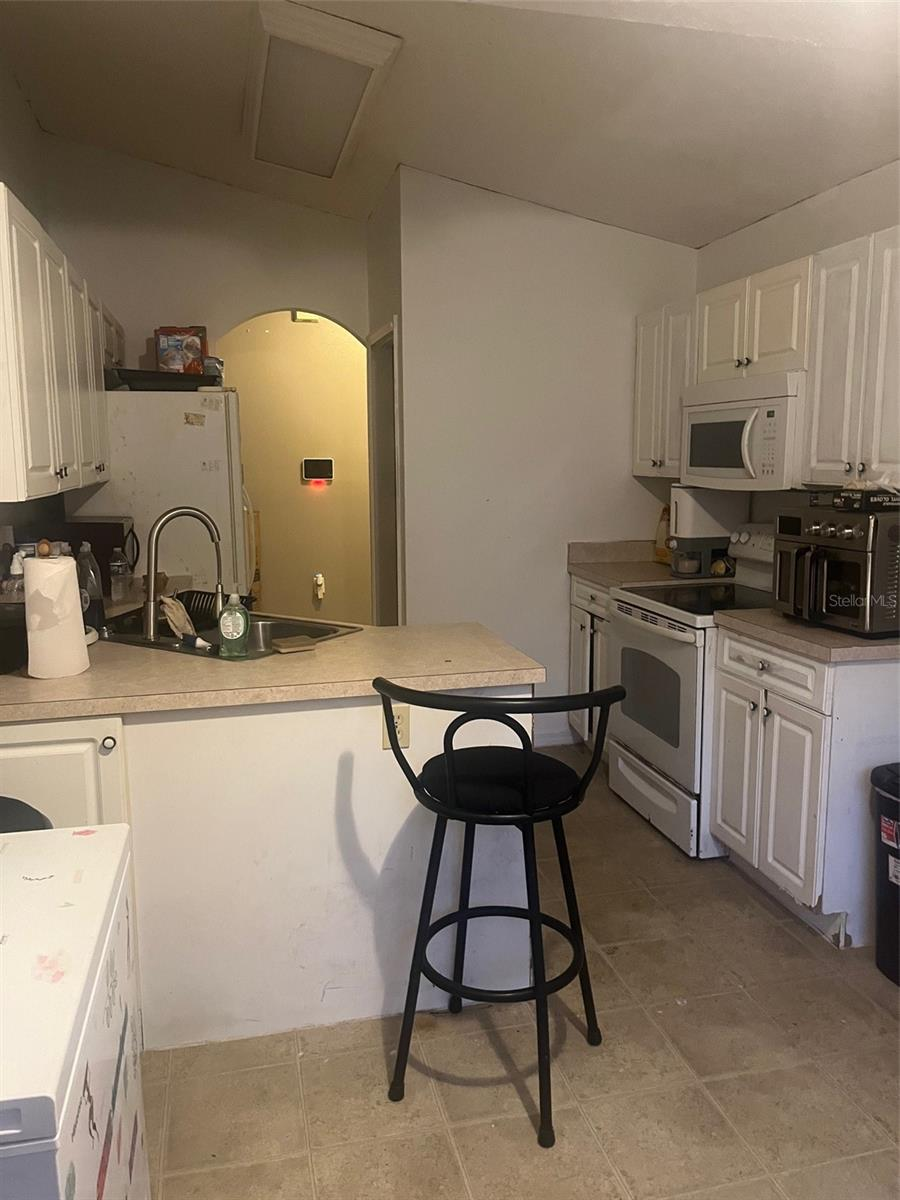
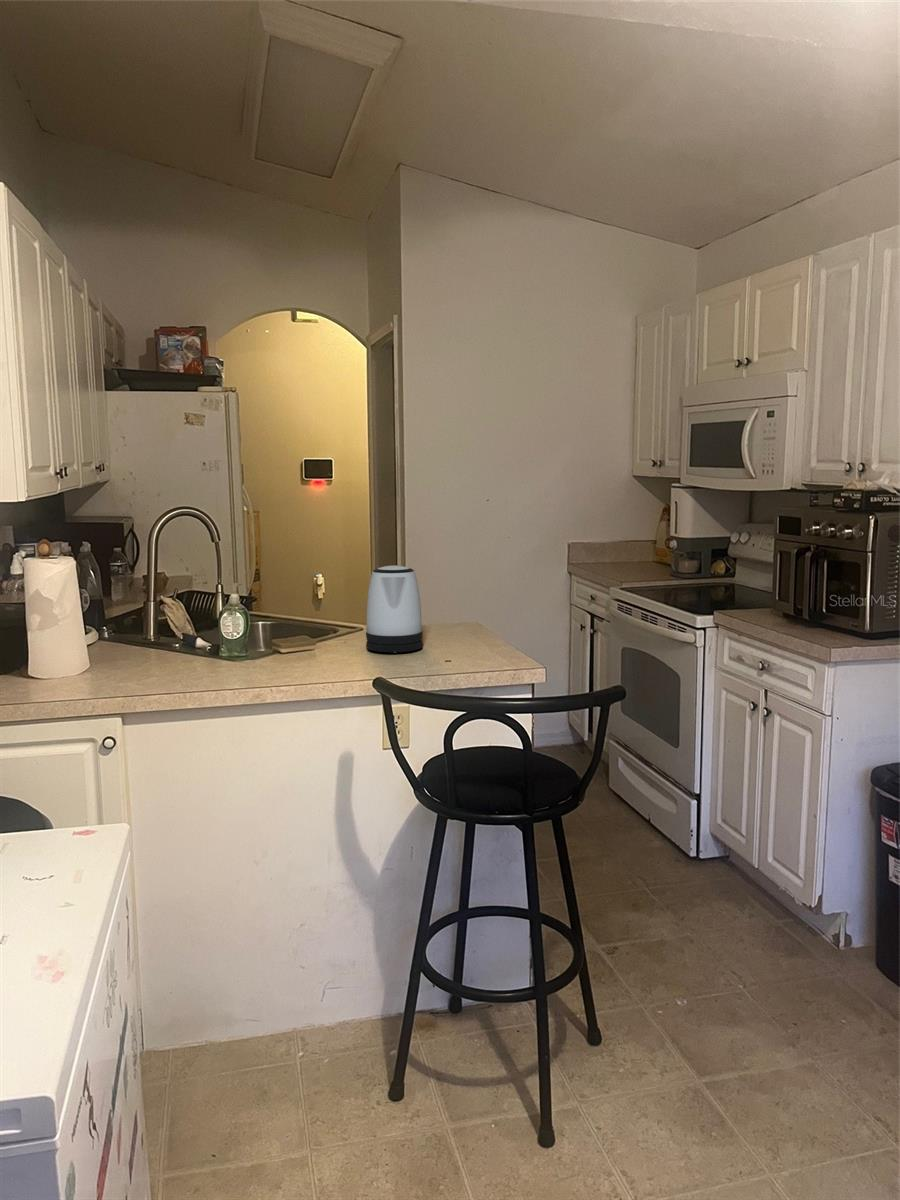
+ kettle (393, 606)
